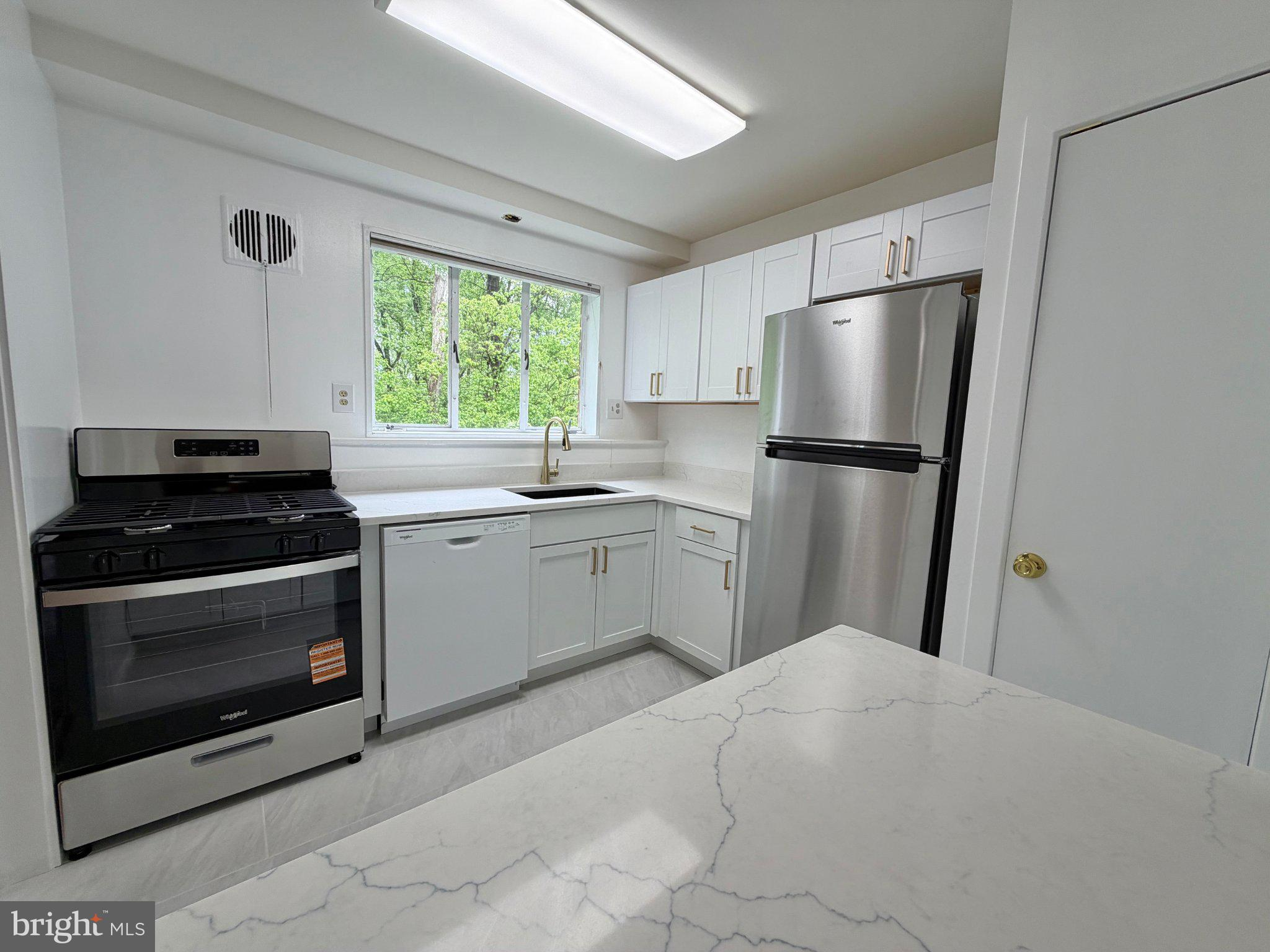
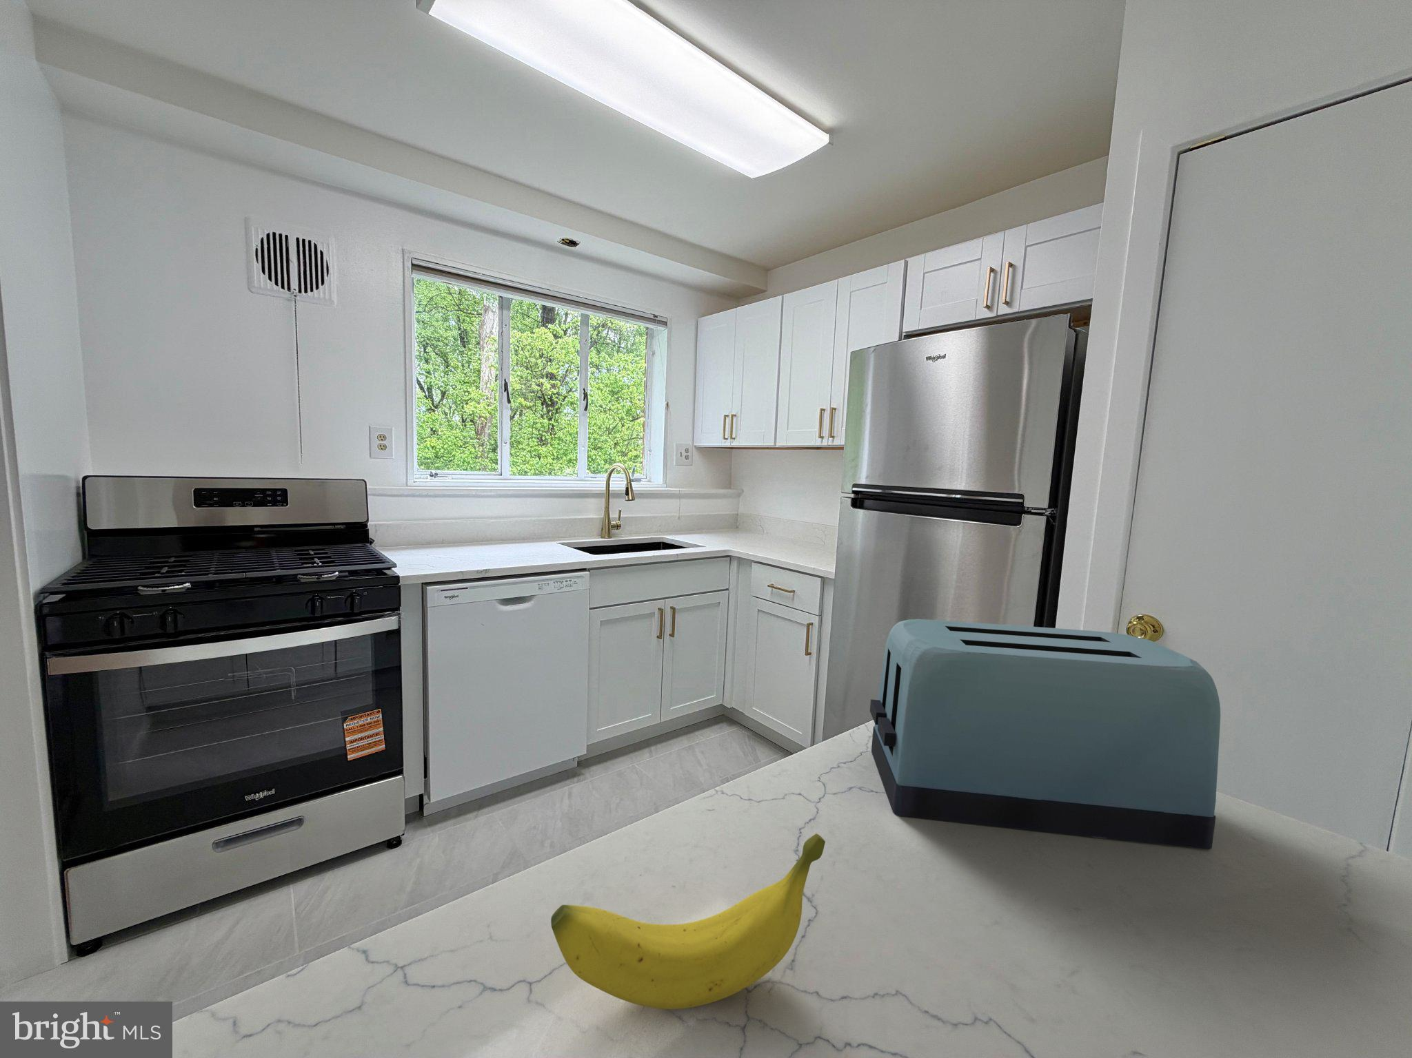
+ toaster (1023, 717)
+ banana (696, 925)
